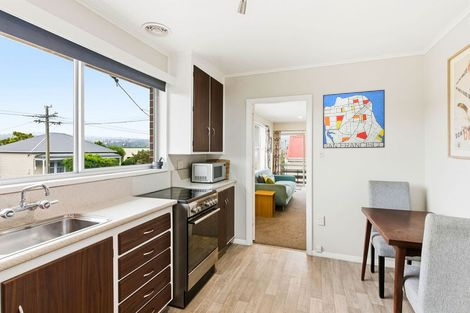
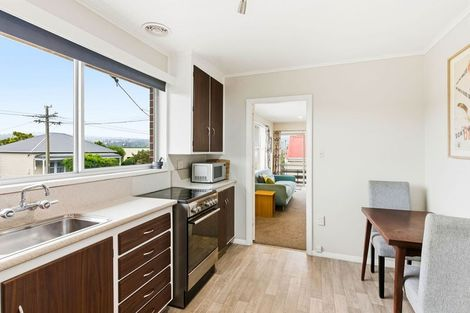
- wall art (352, 120)
